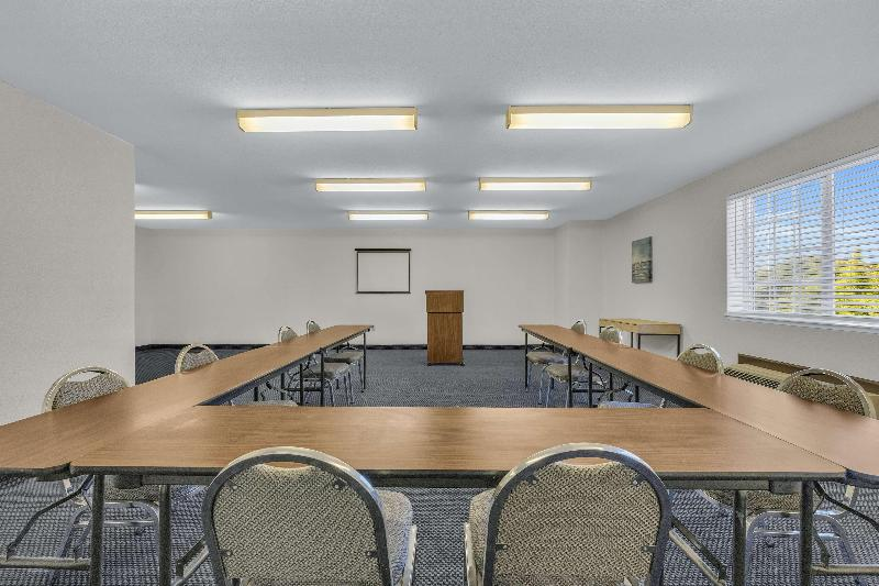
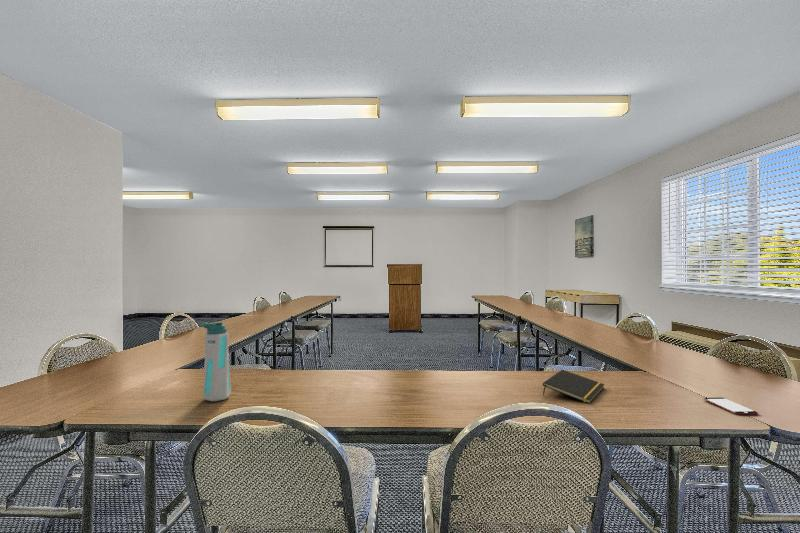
+ water bottle (215, 360)
+ notepad (574, 385)
+ smartphone (729, 405)
